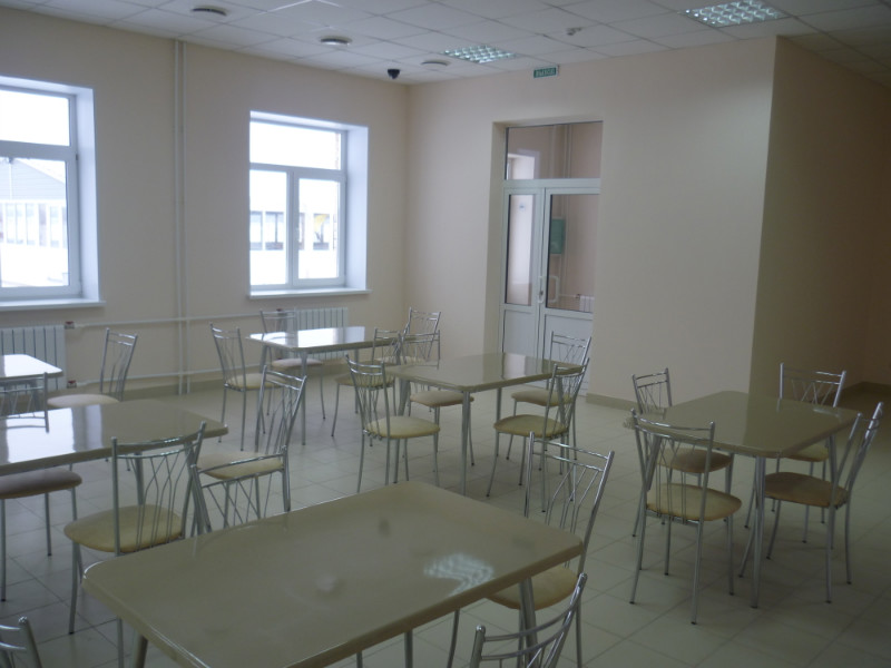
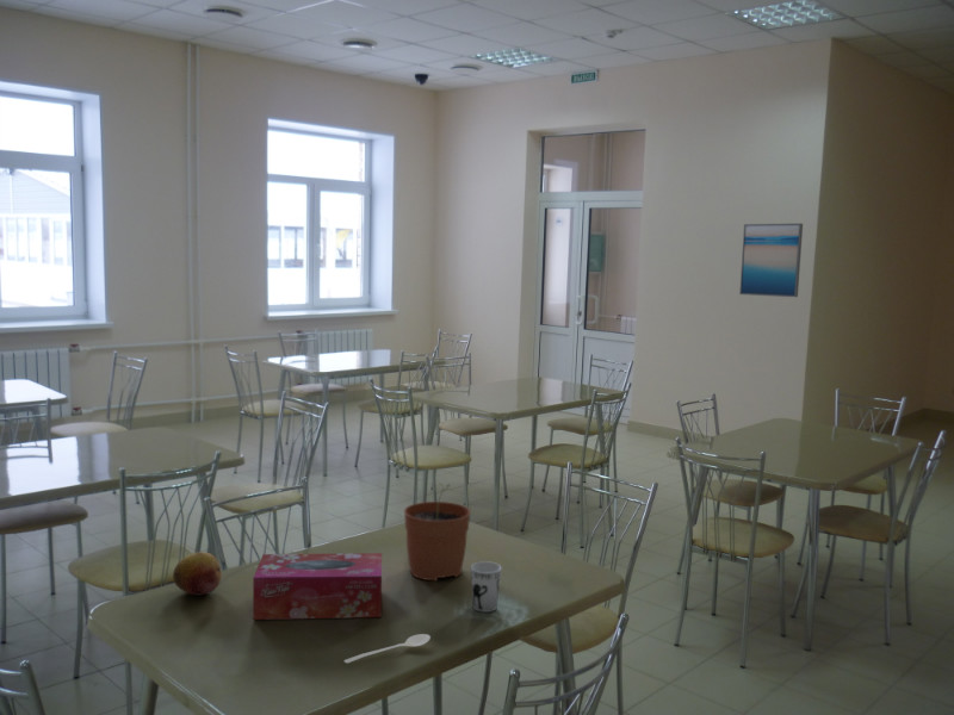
+ wall art (770, 260)
+ plant pot (436, 526)
+ tissue box (320, 584)
+ cup (485, 586)
+ stirrer (388, 648)
+ fruit (198, 572)
